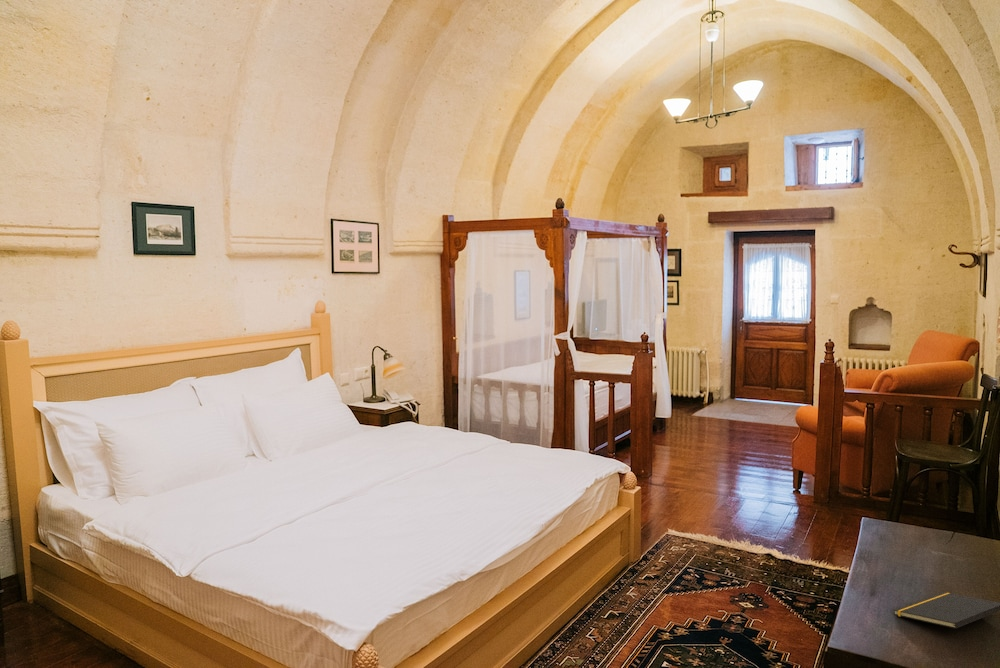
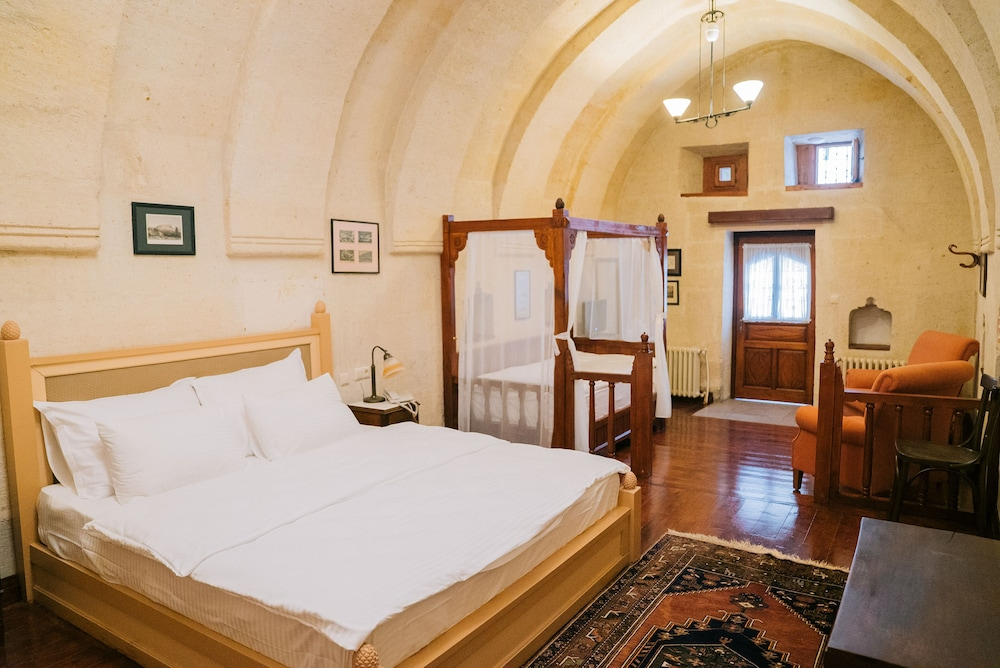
- notepad (948, 609)
